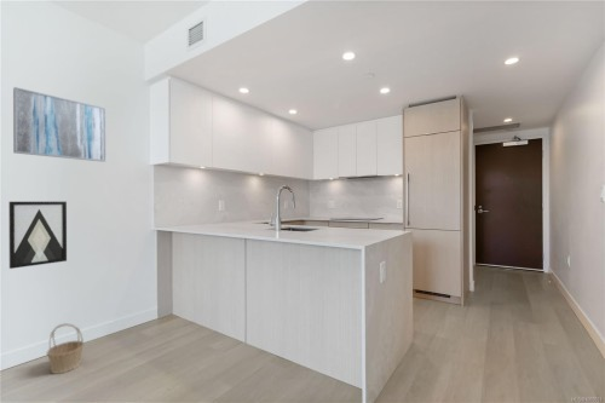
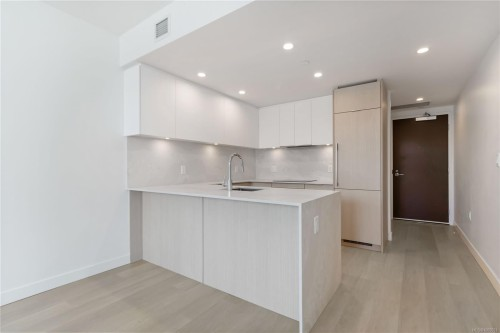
- wall art (63, 128)
- basket (65, 345)
- wall art (39, 232)
